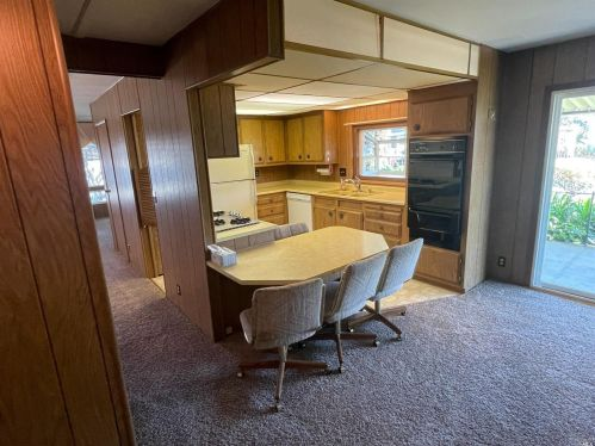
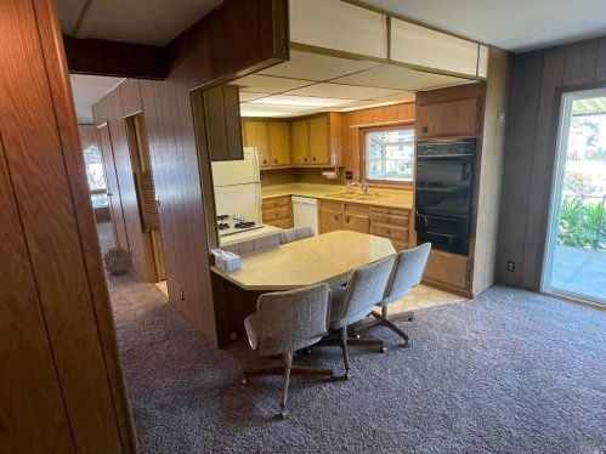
+ woven basket (117, 261)
